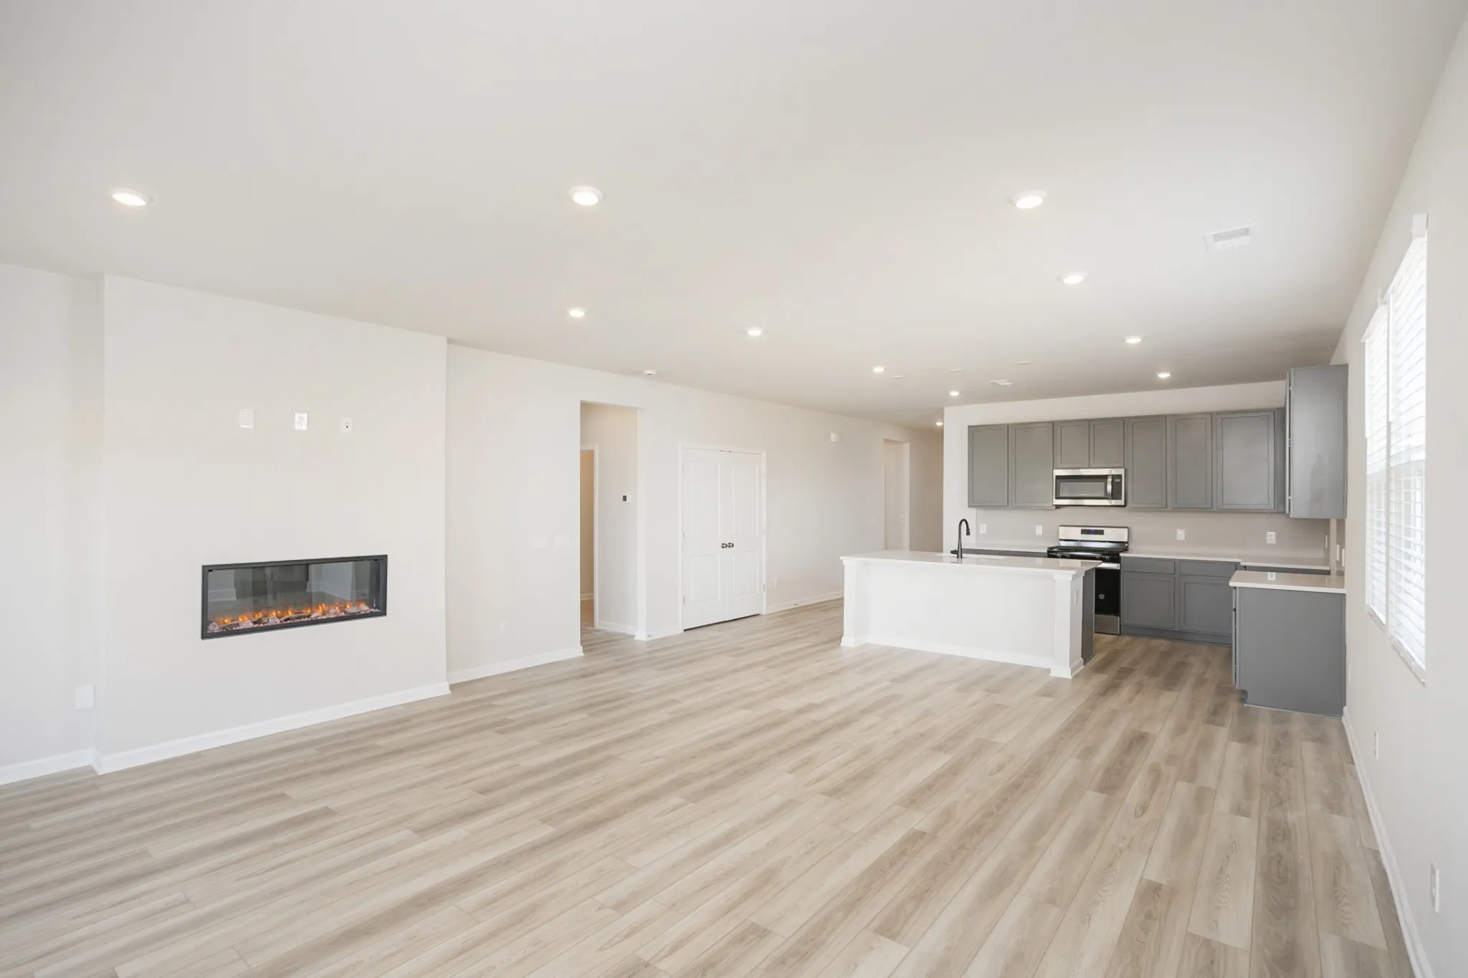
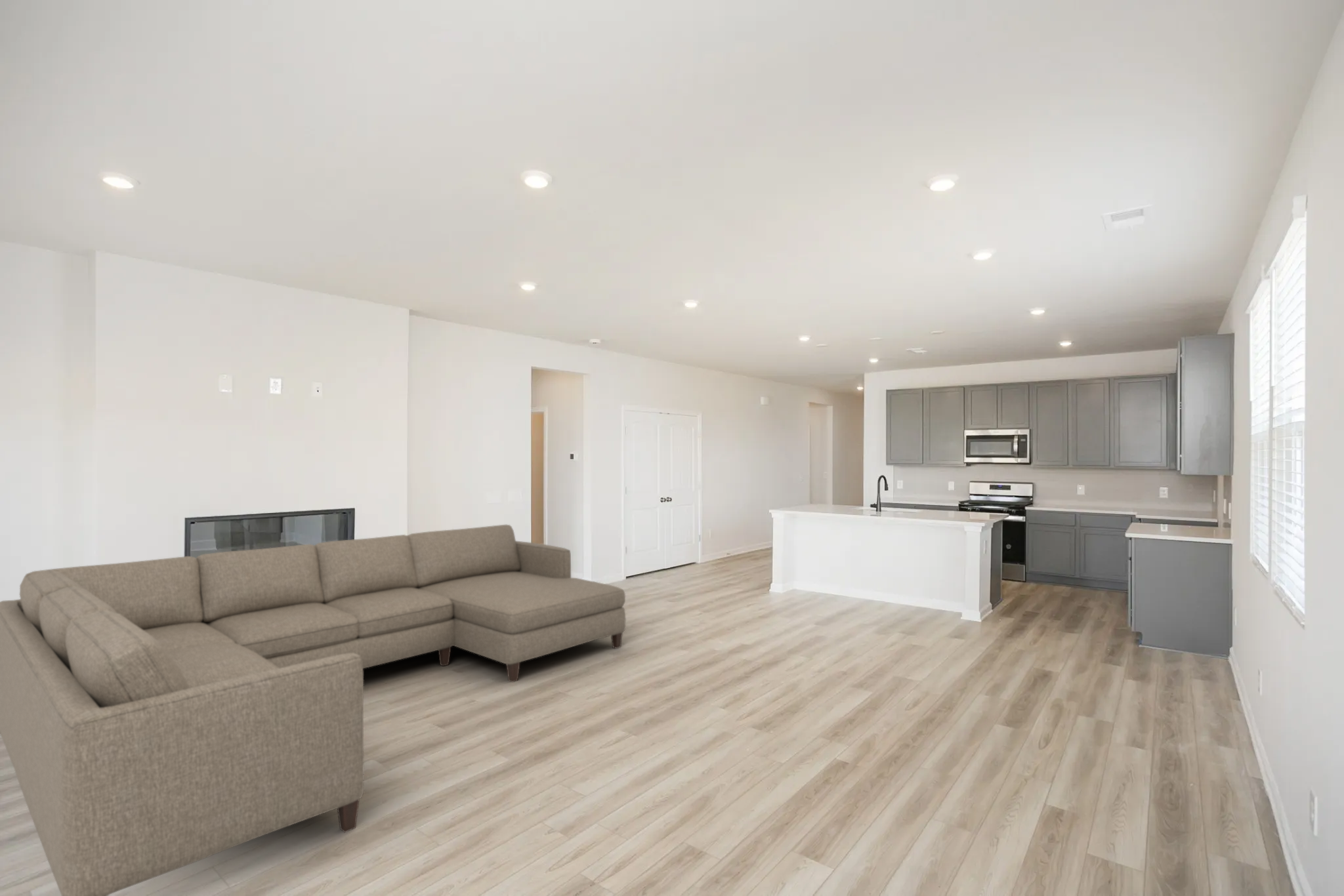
+ sofa (400, 627)
